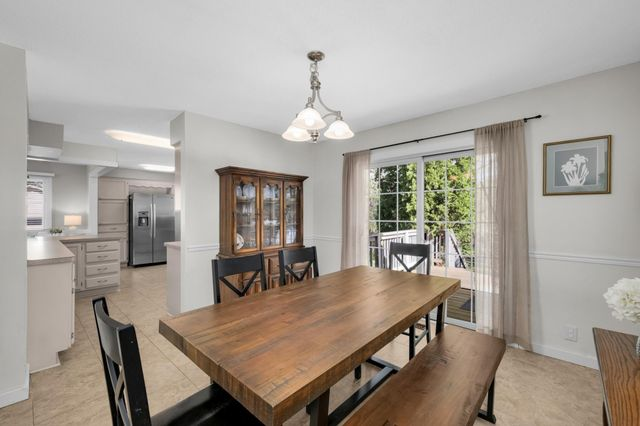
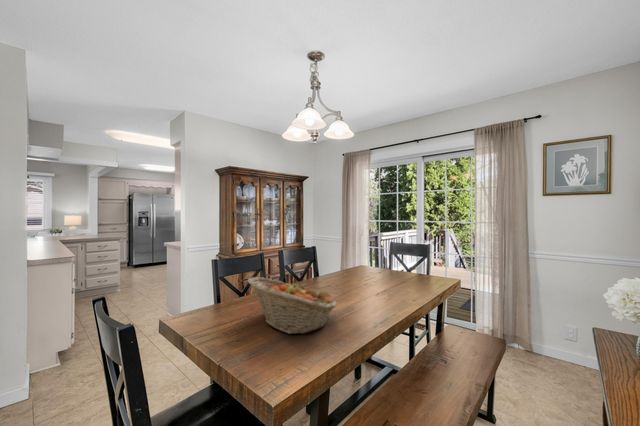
+ fruit basket (291, 299)
